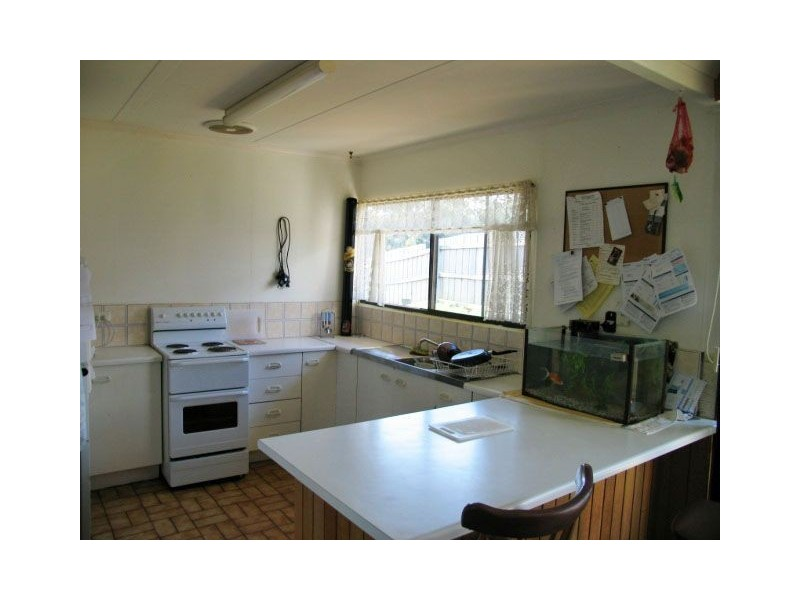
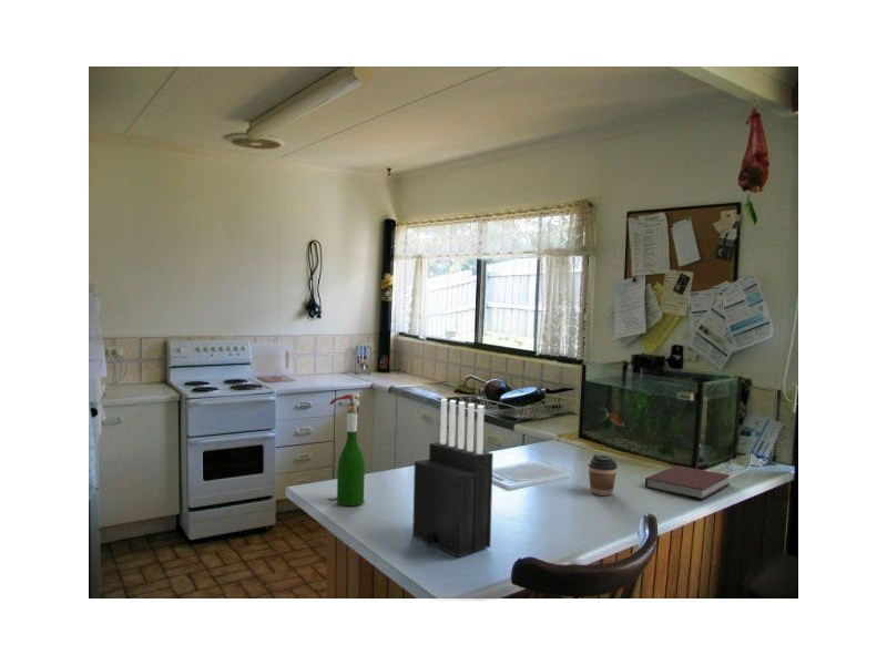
+ coffee cup (602, 473)
+ knife block (449, 472)
+ wine bottle (345, 446)
+ notebook (687, 481)
